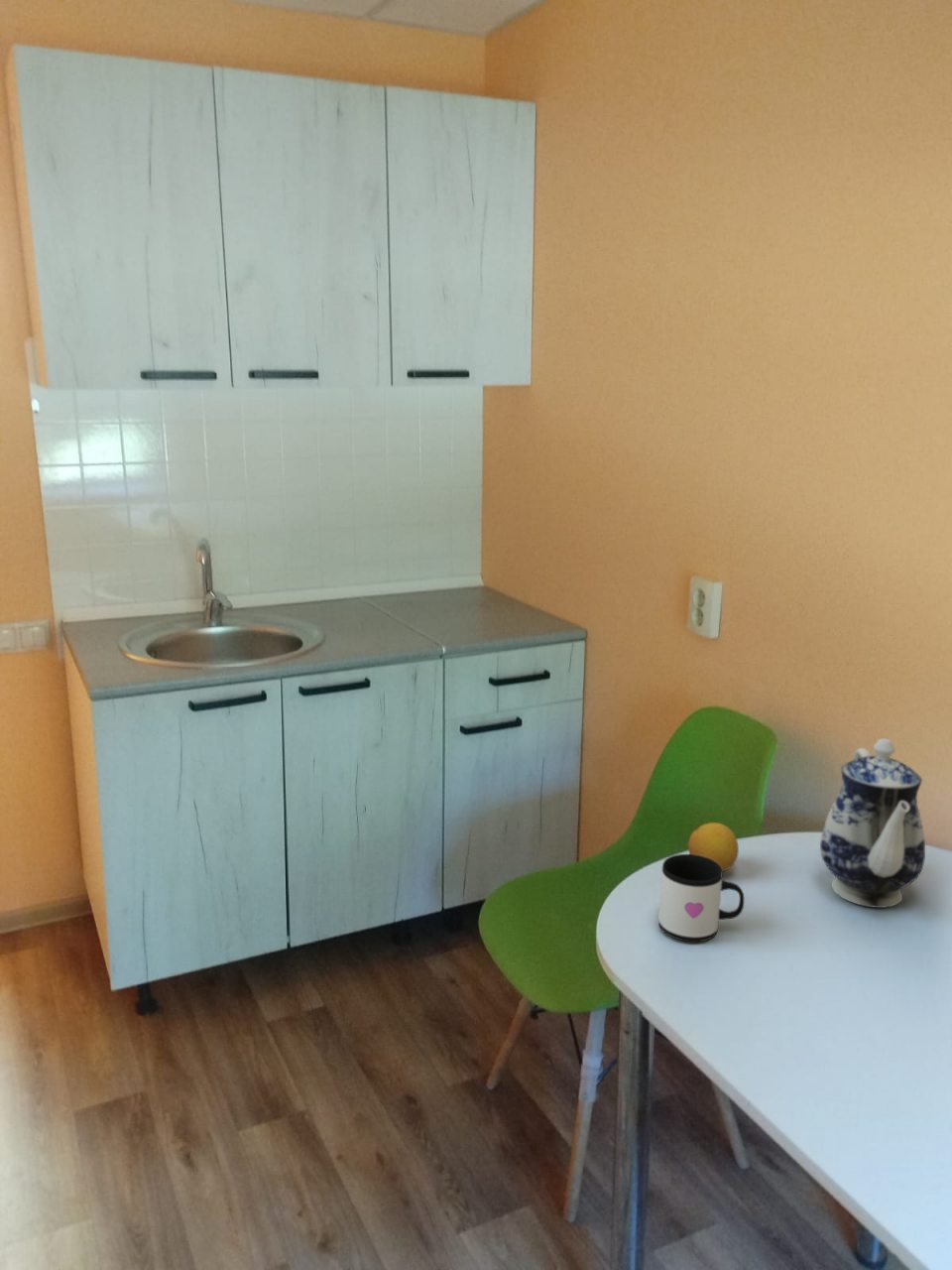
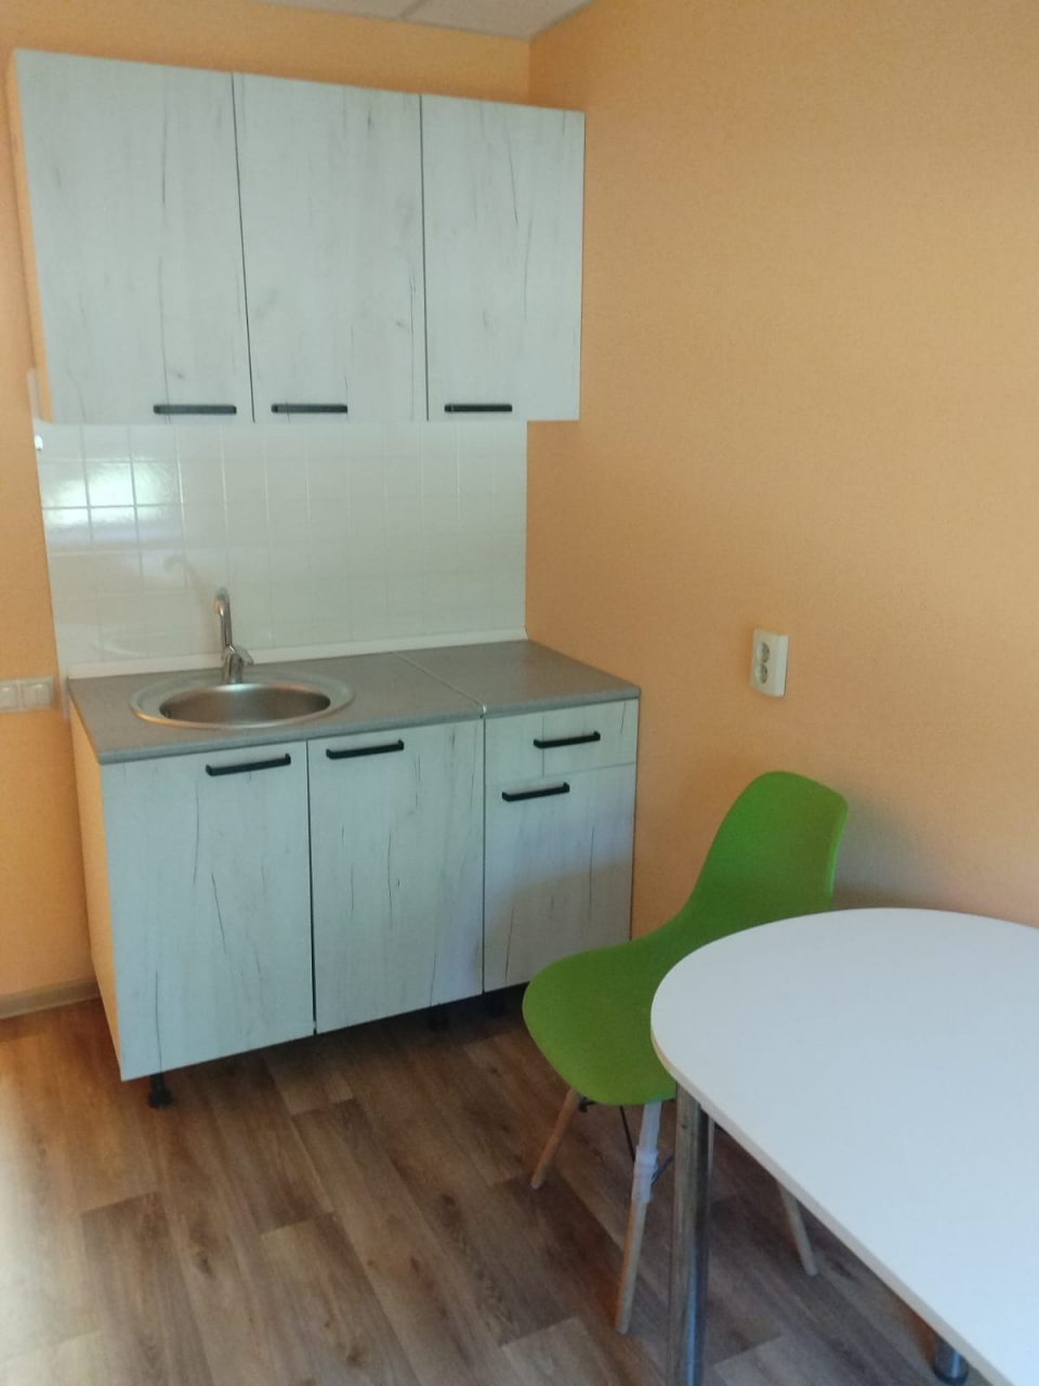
- mug (701, 898)
- fruit (713, 847)
- teapot (876, 817)
